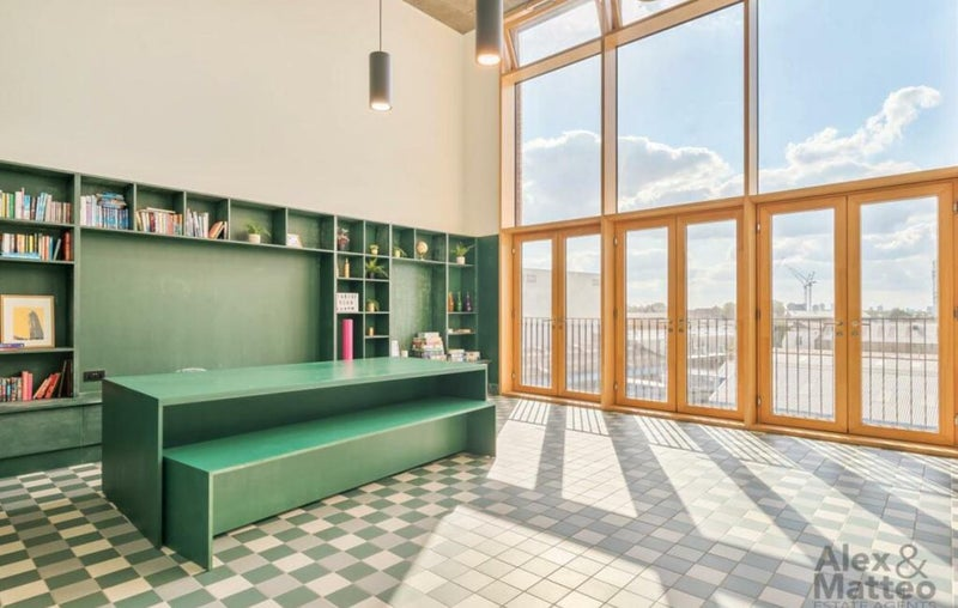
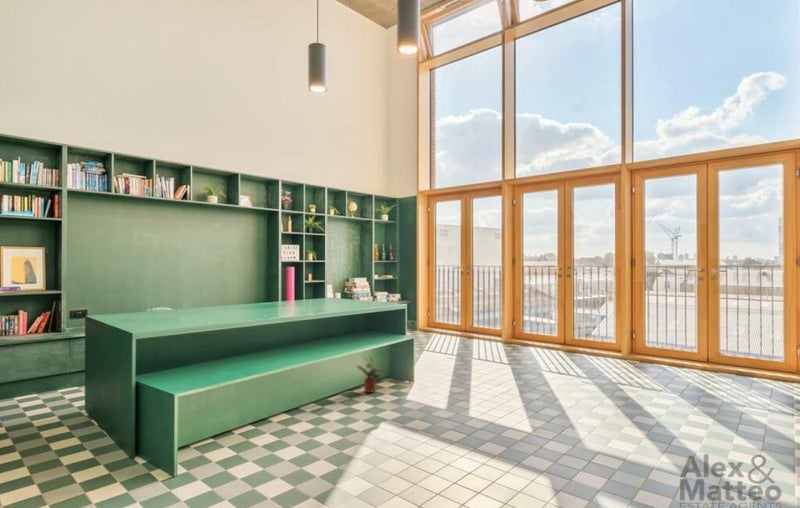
+ potted plant (373, 373)
